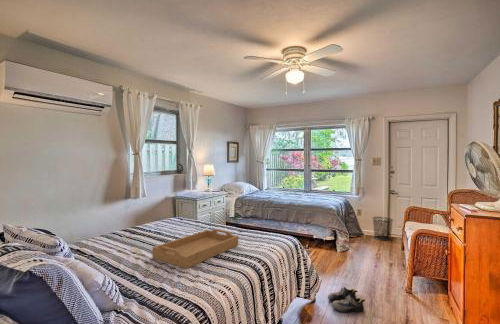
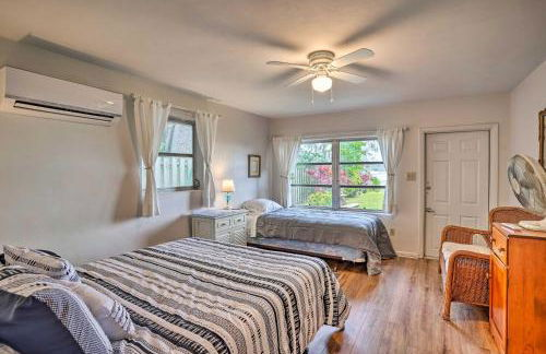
- shoe (345, 297)
- waste bin (382, 228)
- serving tray (198, 244)
